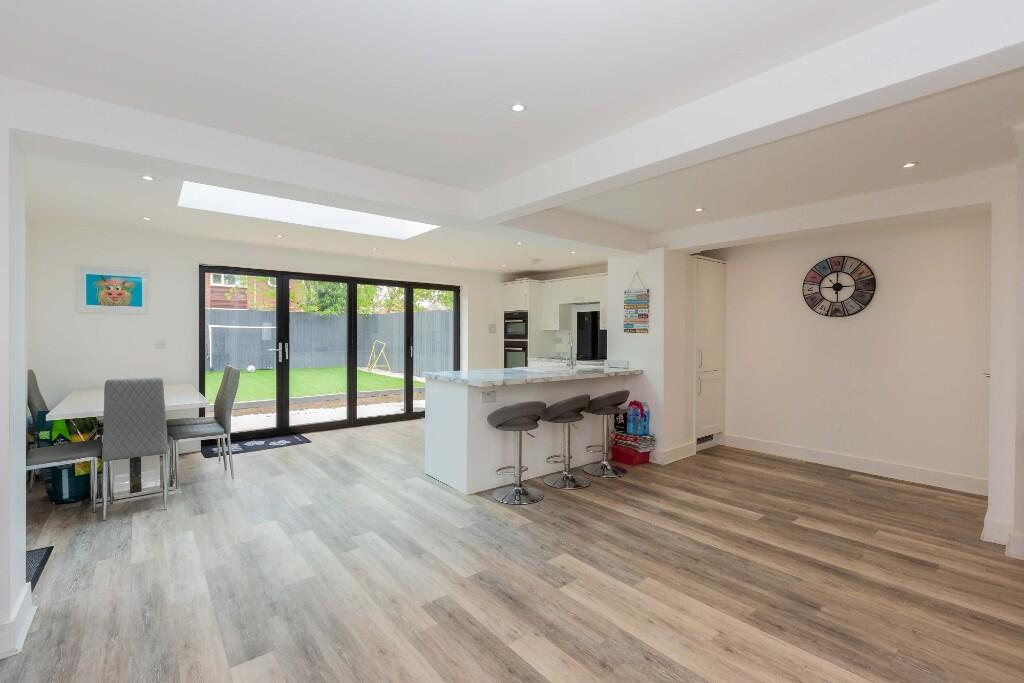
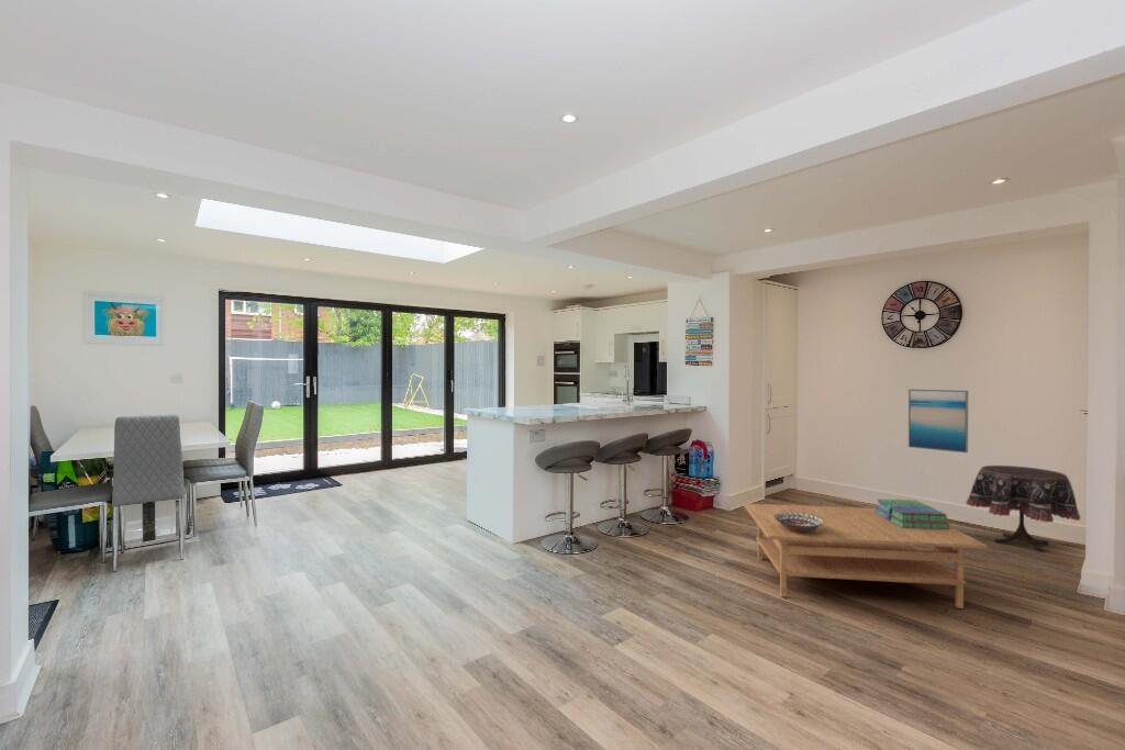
+ coffee table (848, 550)
+ decorative bowl (798, 524)
+ stack of books (910, 513)
+ wall art (937, 419)
+ side table (1022, 507)
